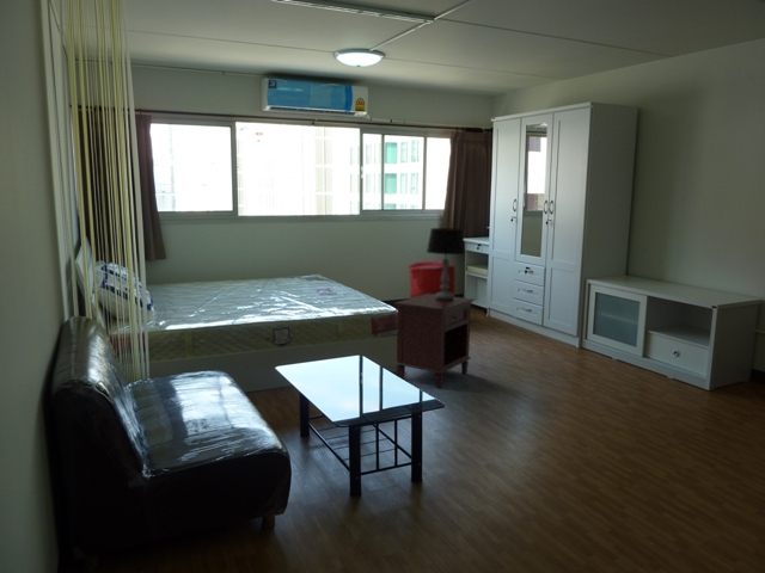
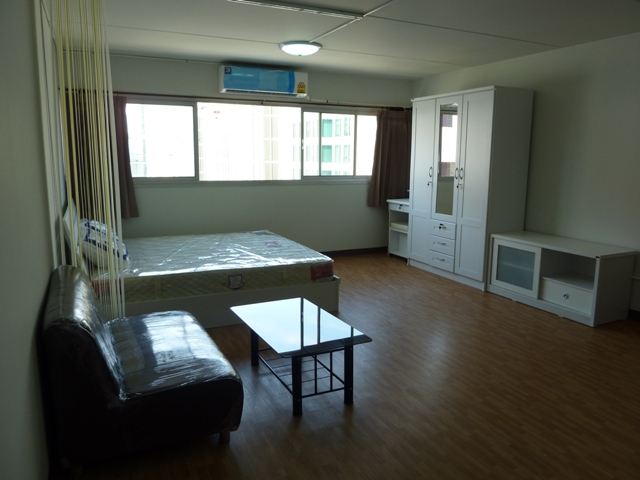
- nightstand (434, 338)
- table lamp (445, 264)
- laundry hamper (432, 291)
